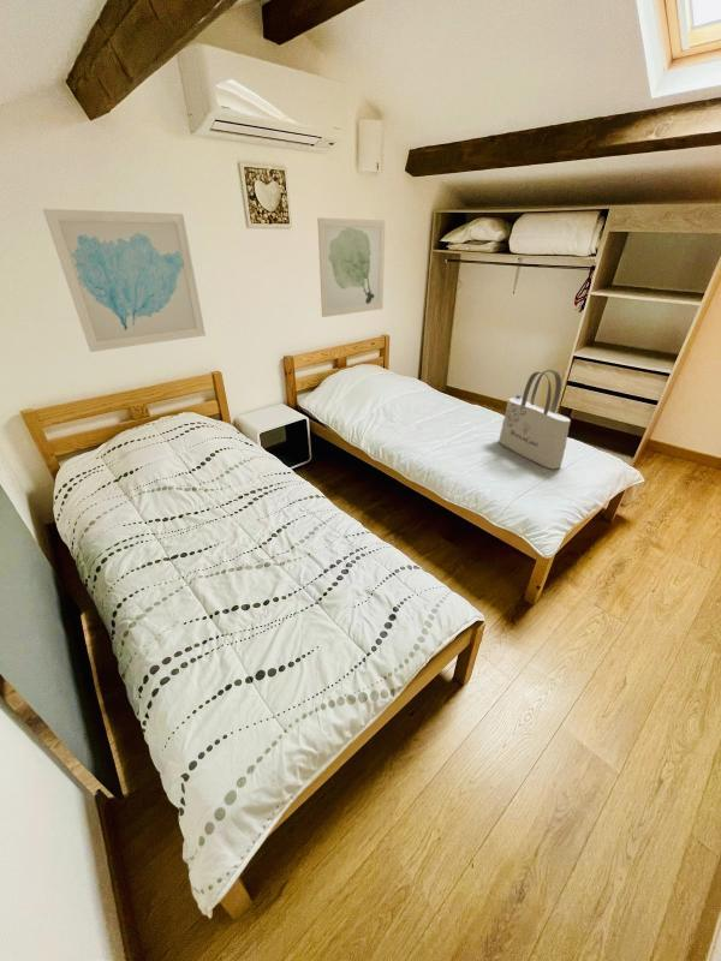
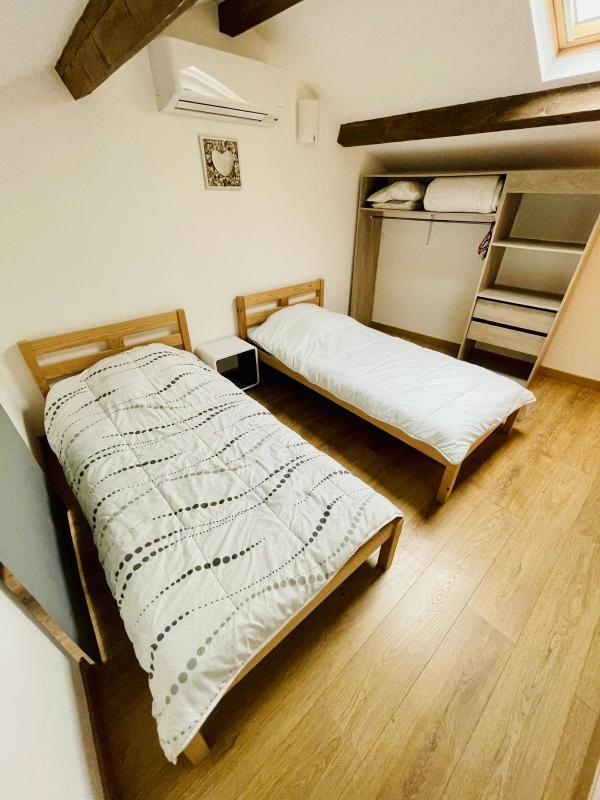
- wall art (136, 281)
- tote bag (537, 414)
- wall art (353, 268)
